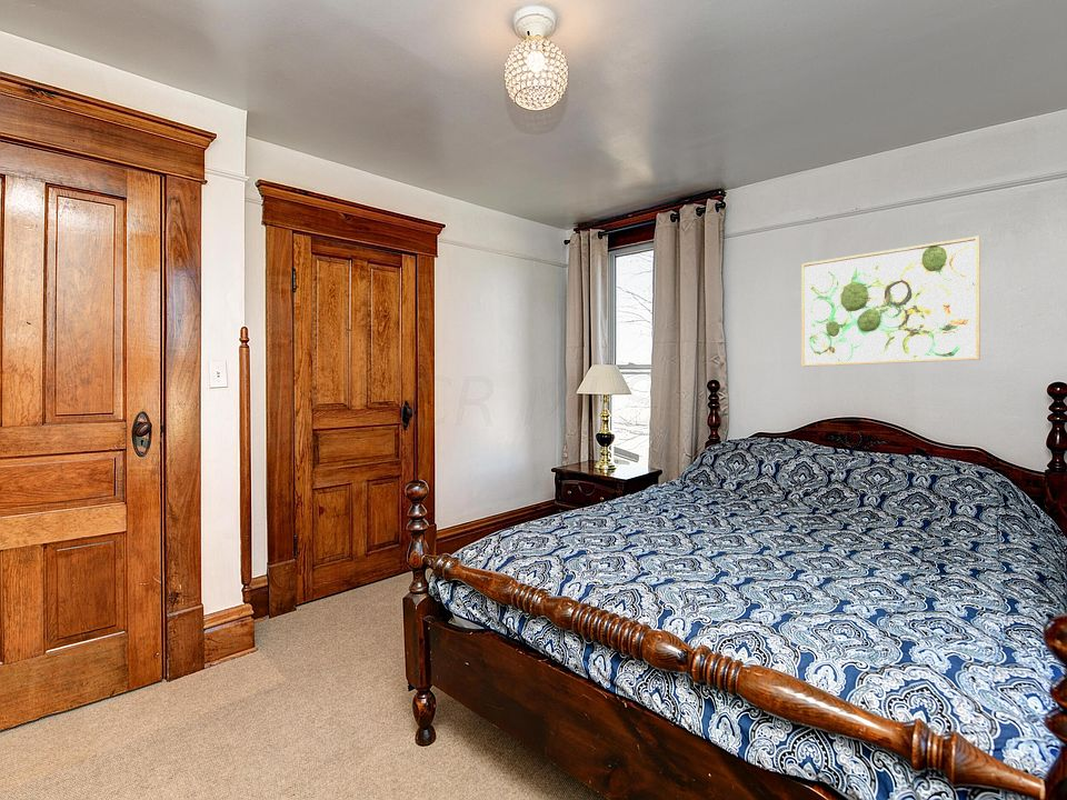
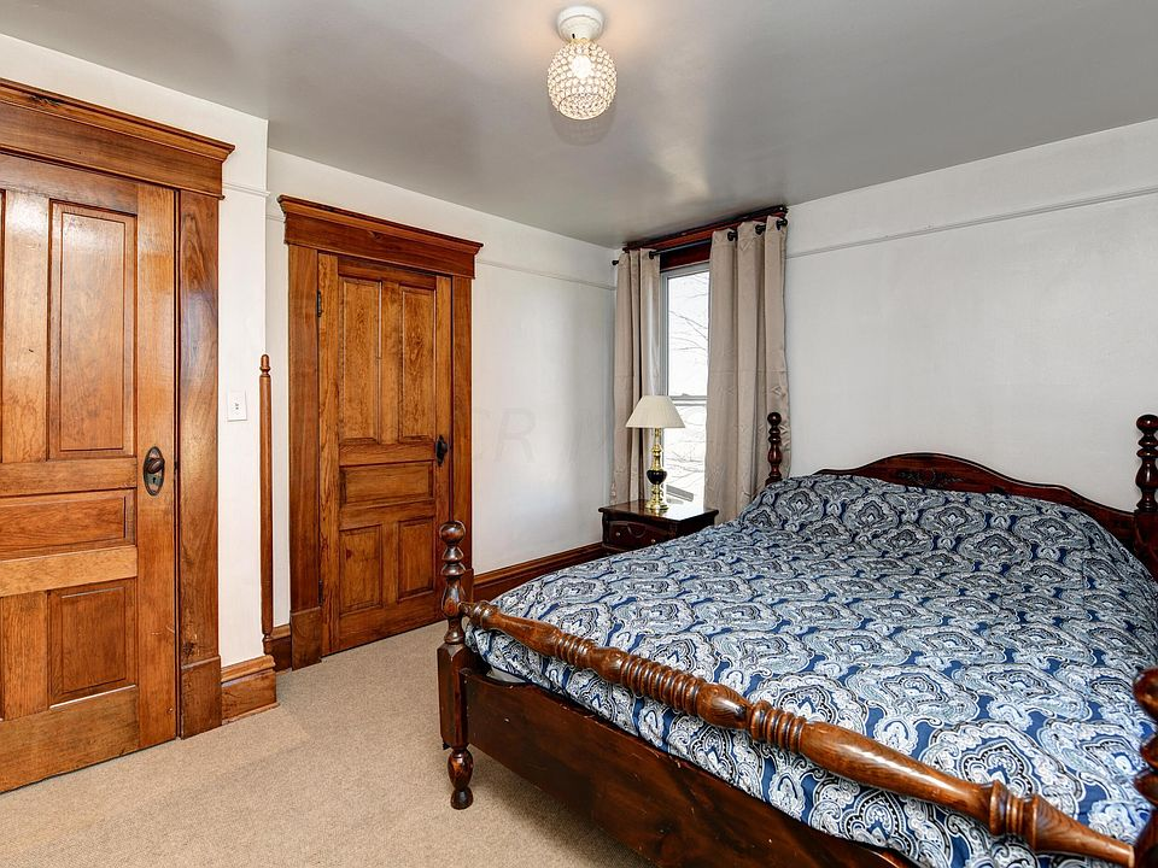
- wall art (881, 307)
